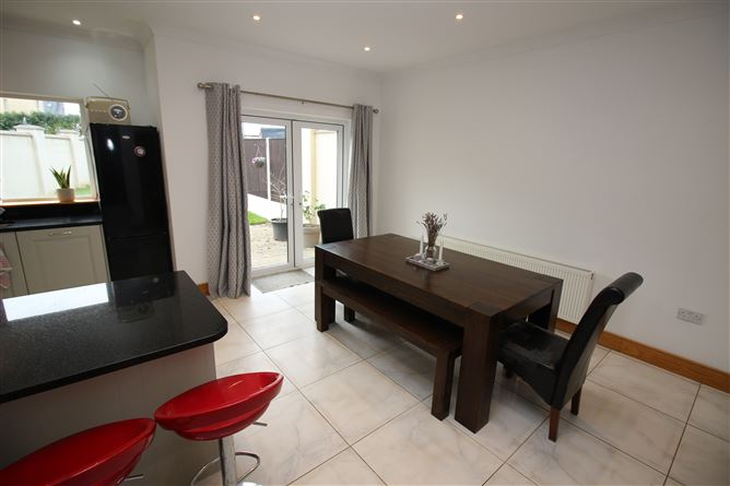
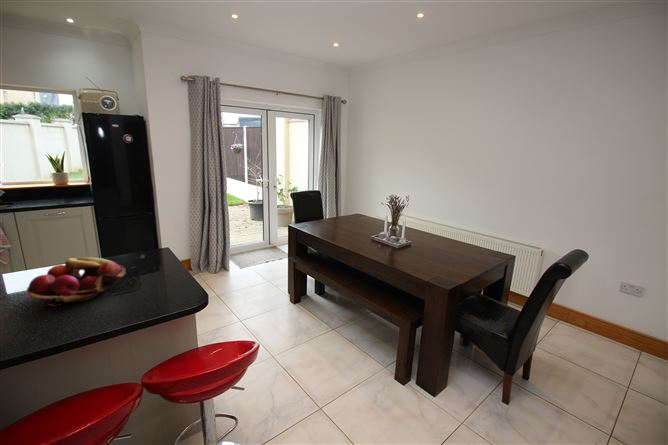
+ fruit basket (80, 276)
